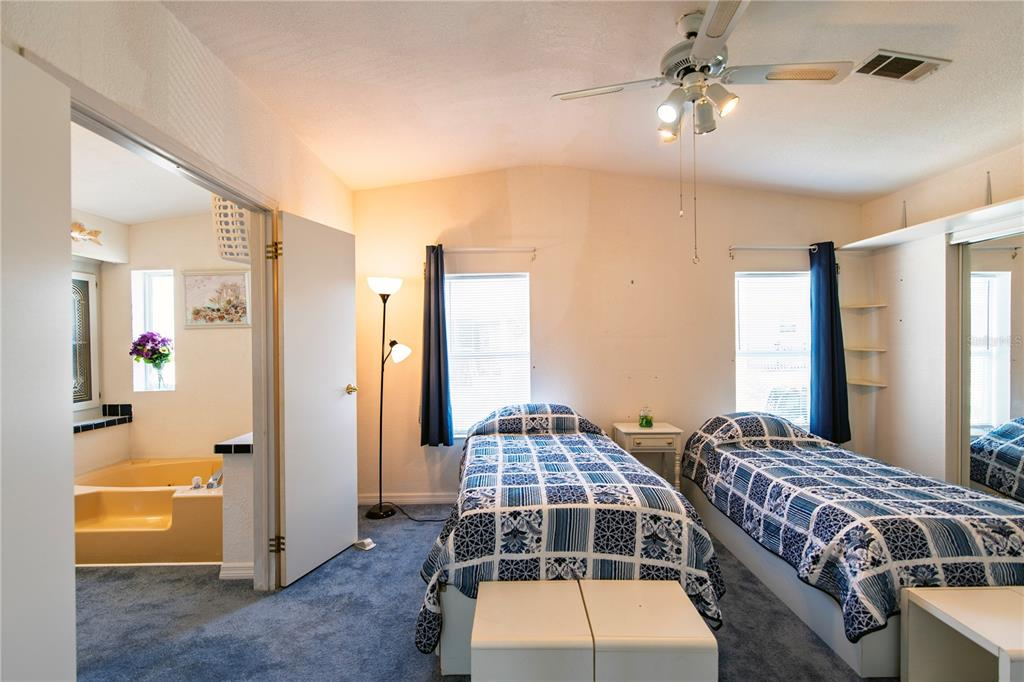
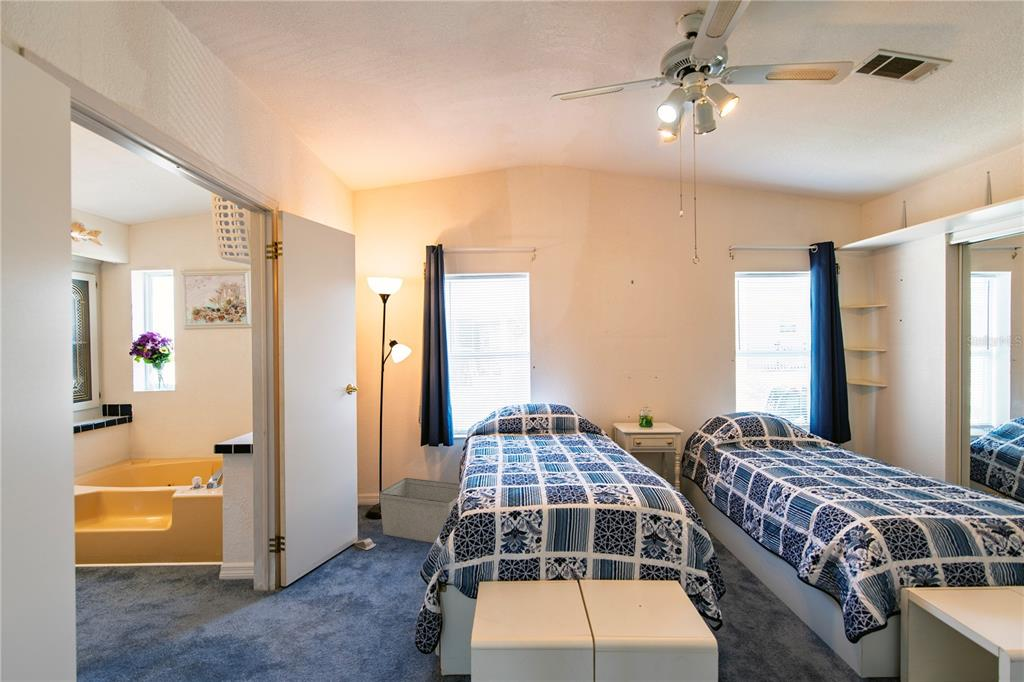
+ storage bin (426, 510)
